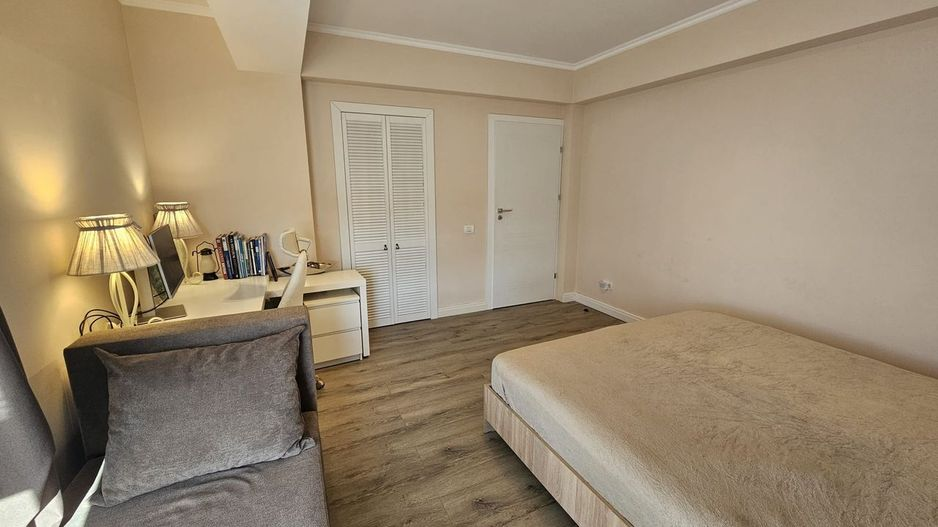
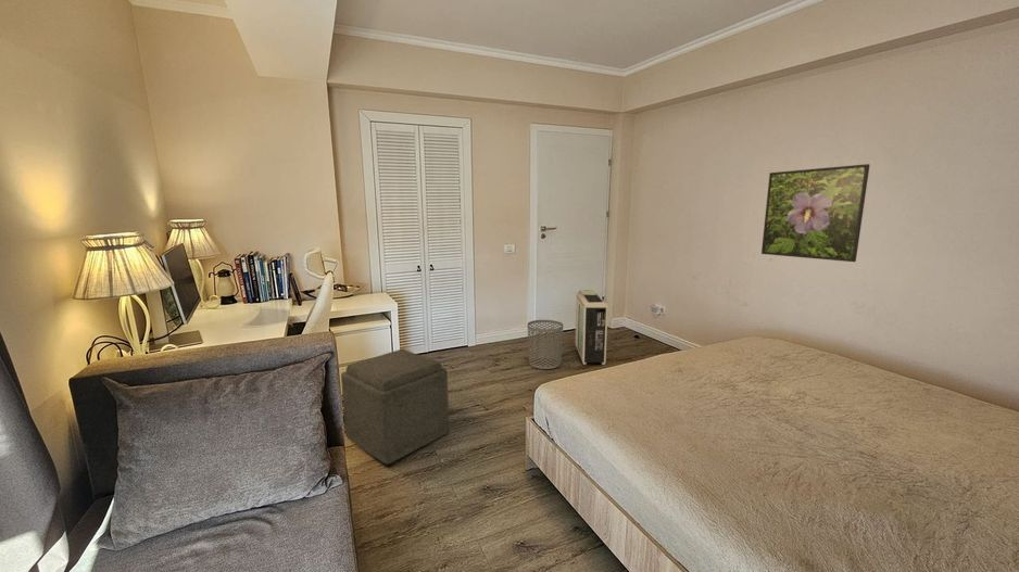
+ ottoman (395, 399)
+ waste bin (544, 344)
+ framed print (809, 214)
+ air purifier (590, 325)
